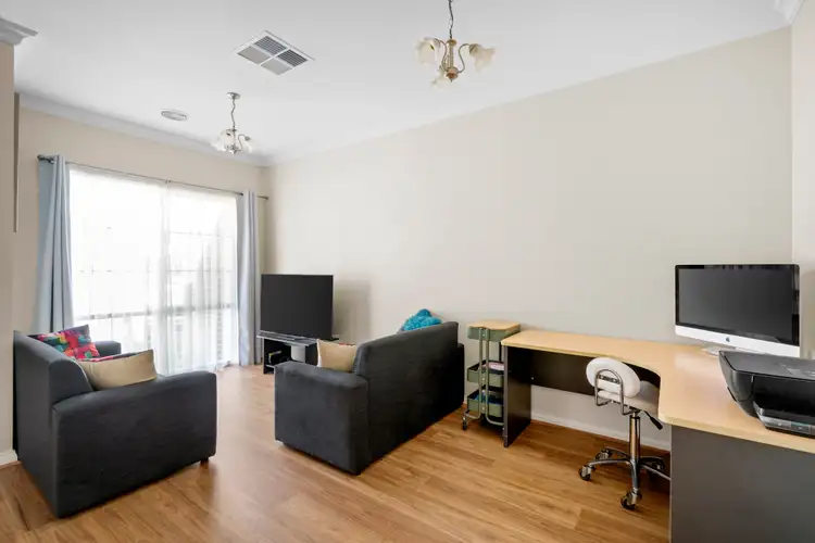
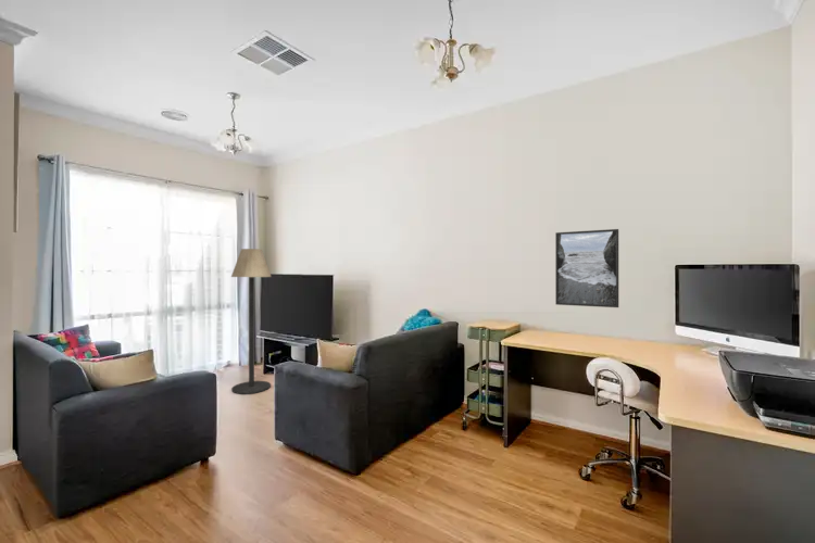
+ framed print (586, 268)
+ floor lamp (251, 318)
